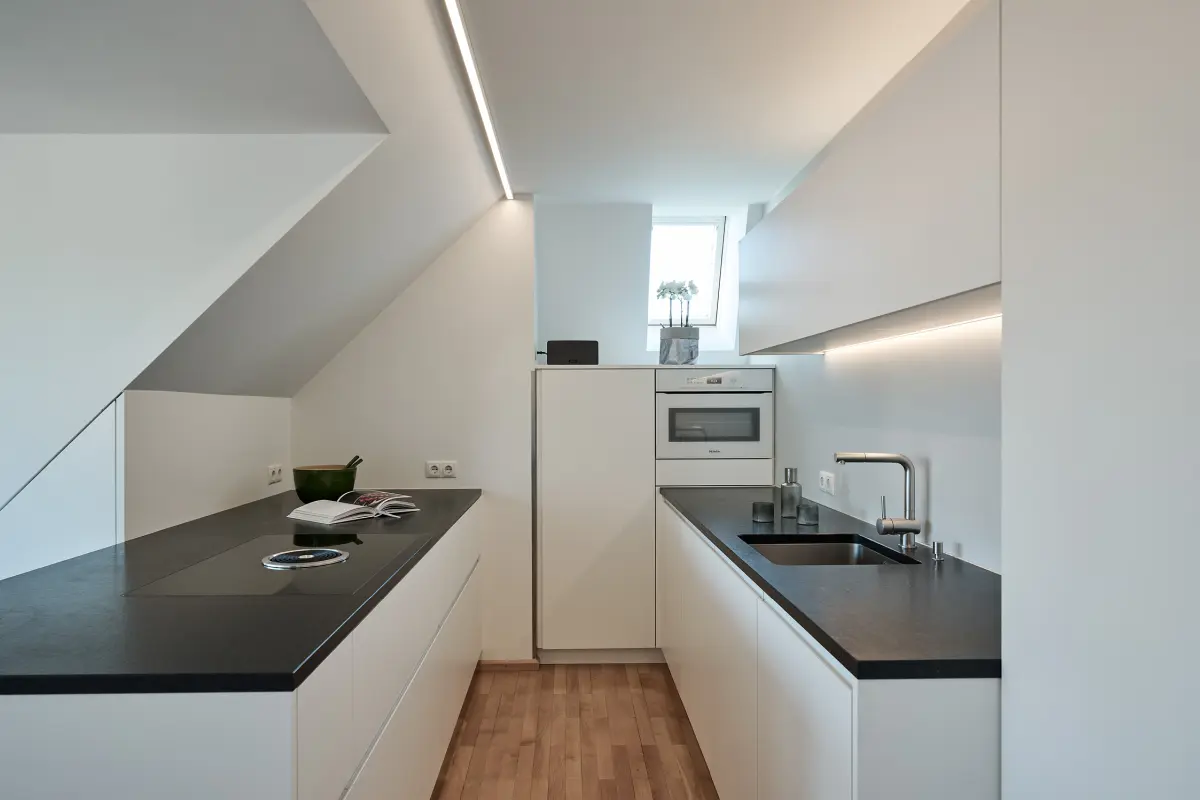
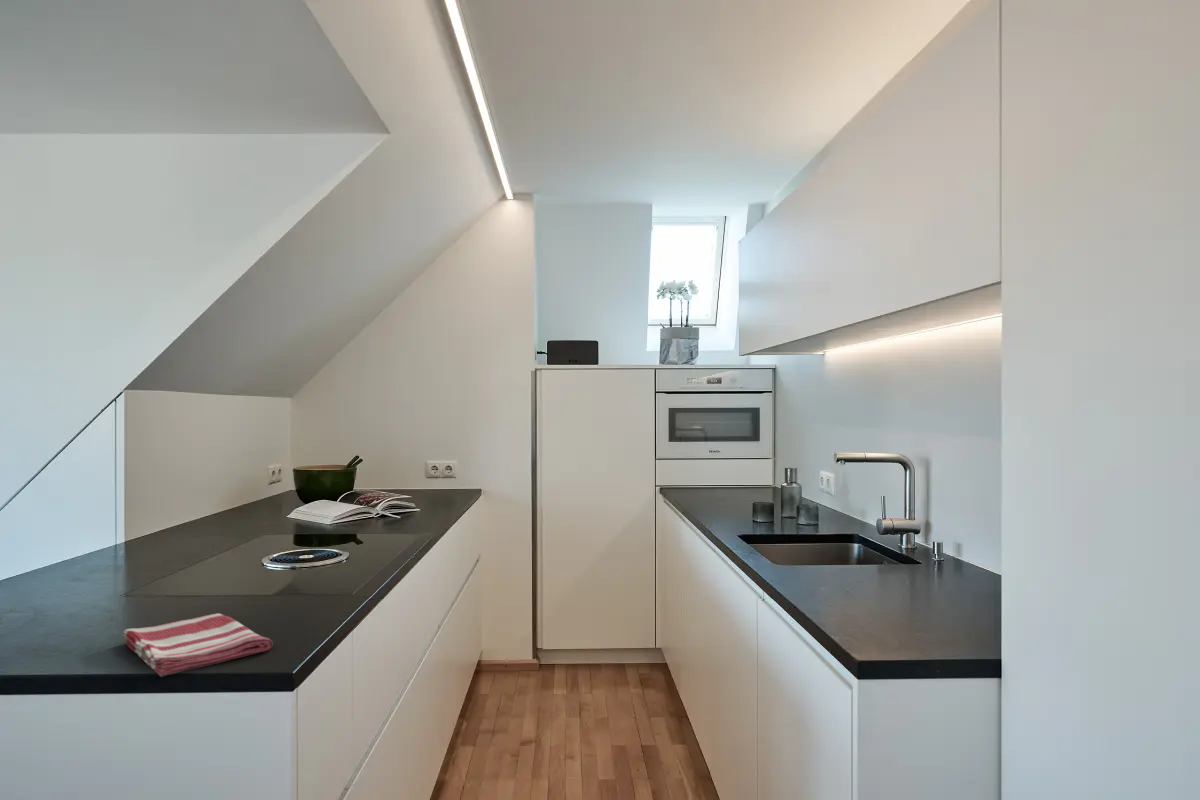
+ dish towel (195, 638)
